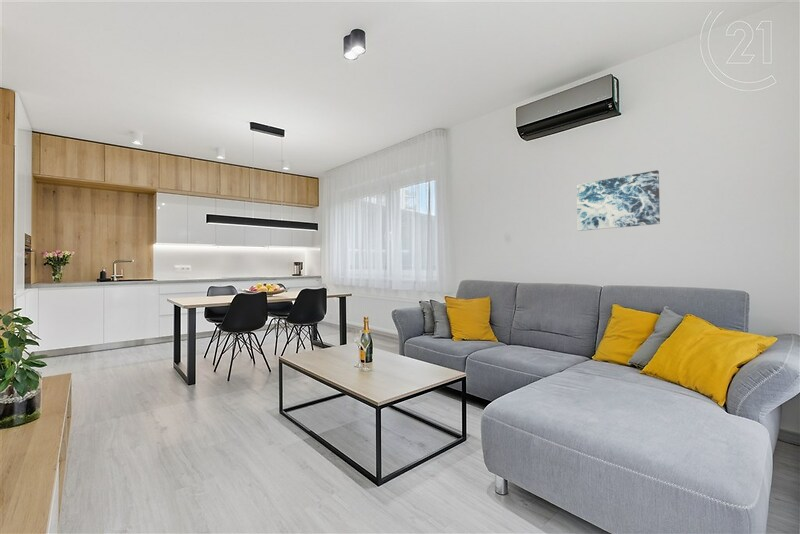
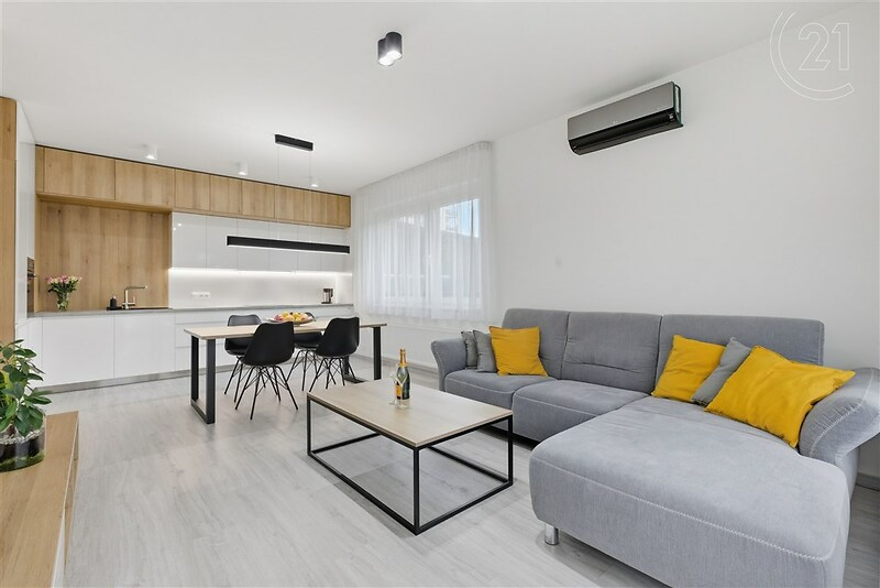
- wall art (615, 202)
